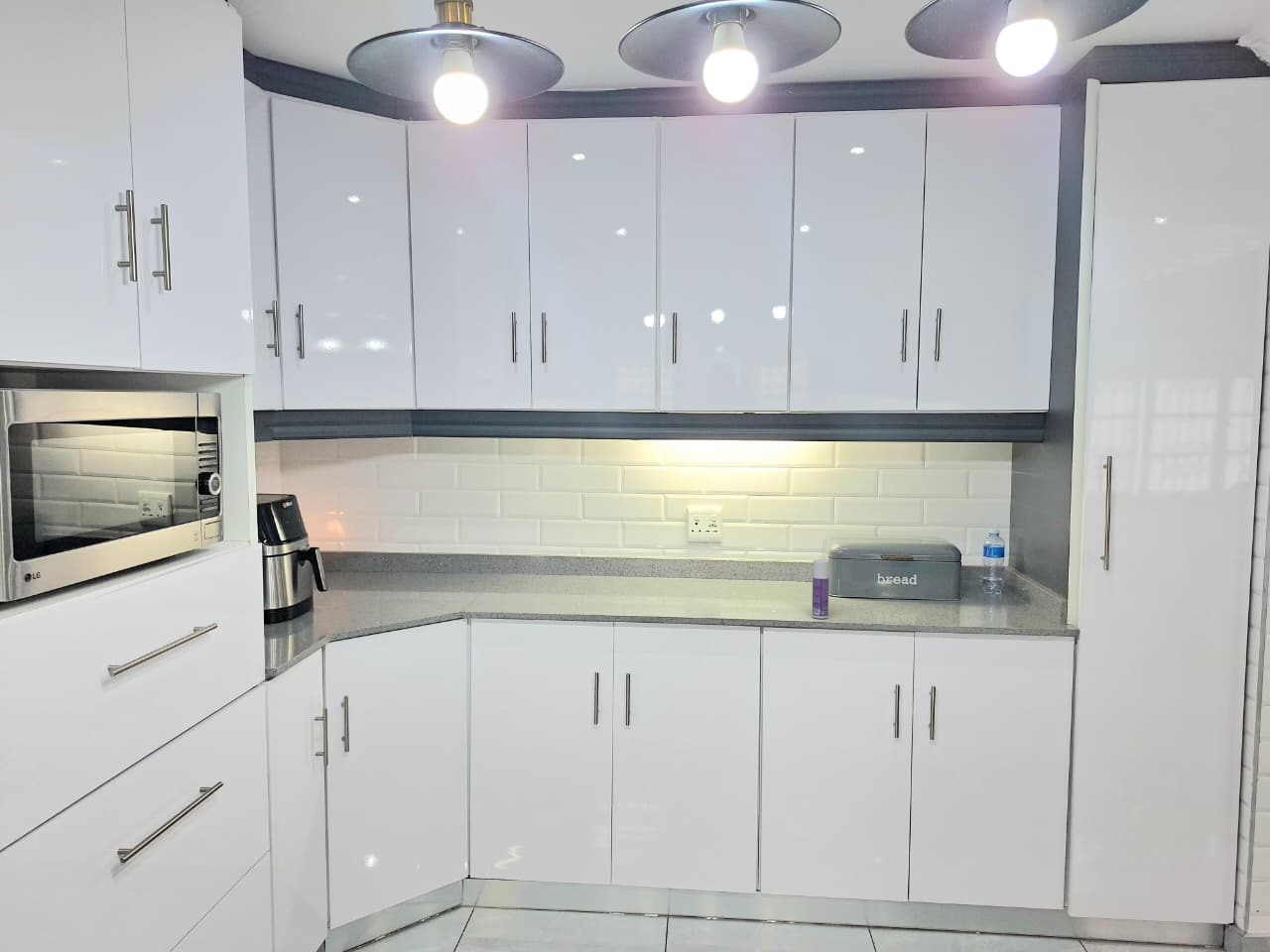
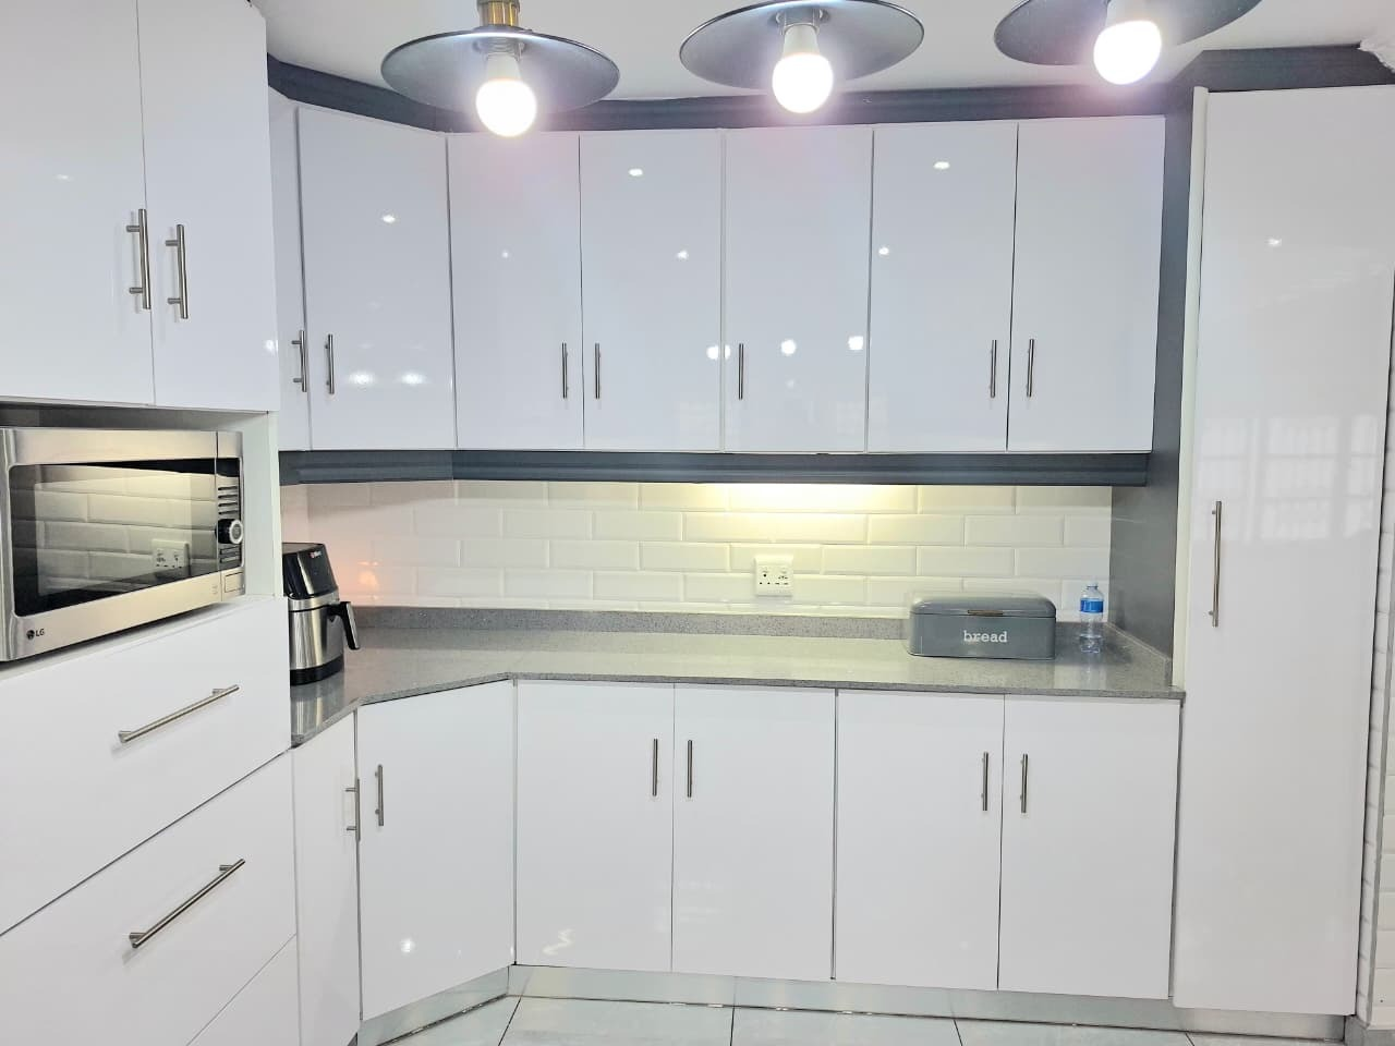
- bottle (821, 588)
